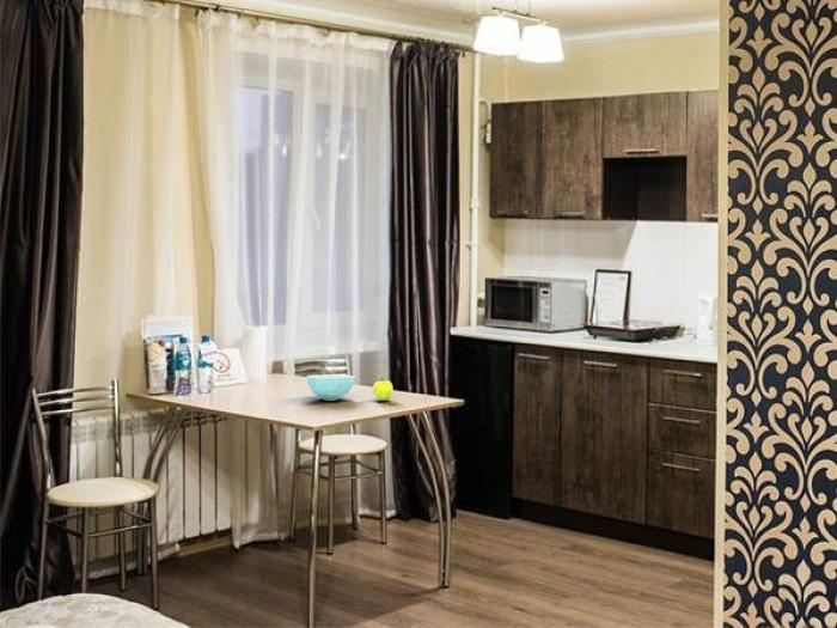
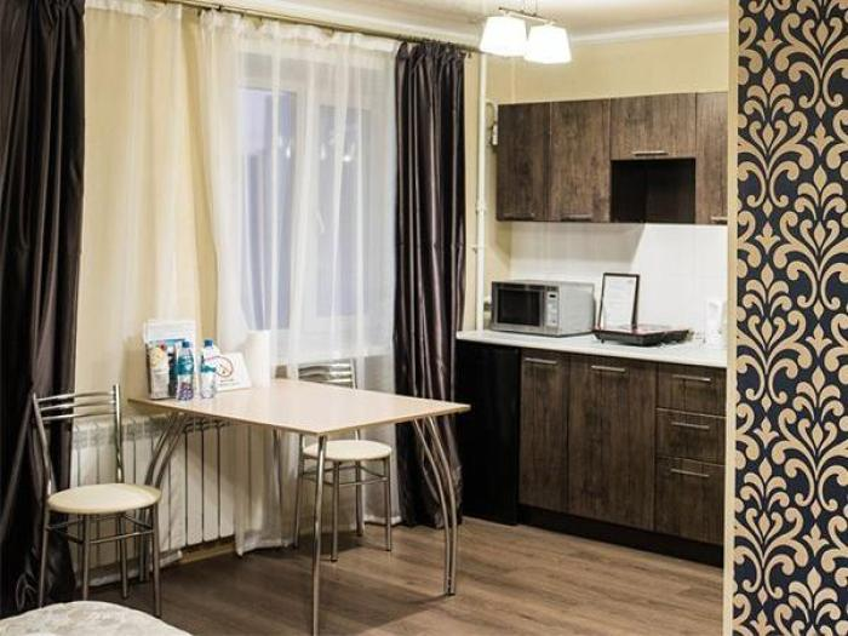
- fruit (383, 388)
- cereal bowl (330, 388)
